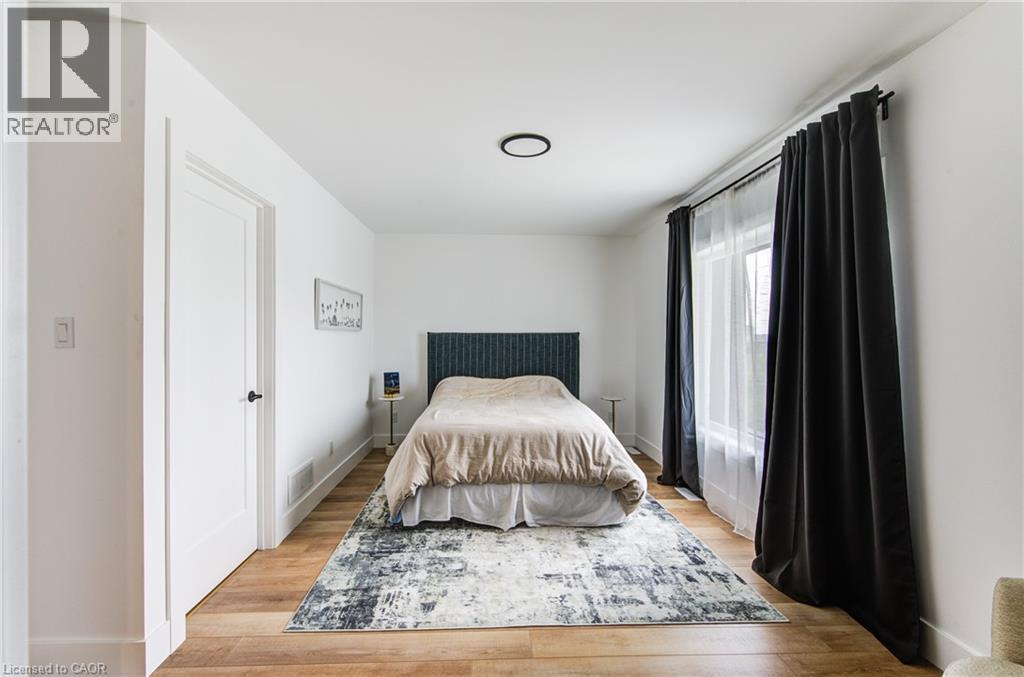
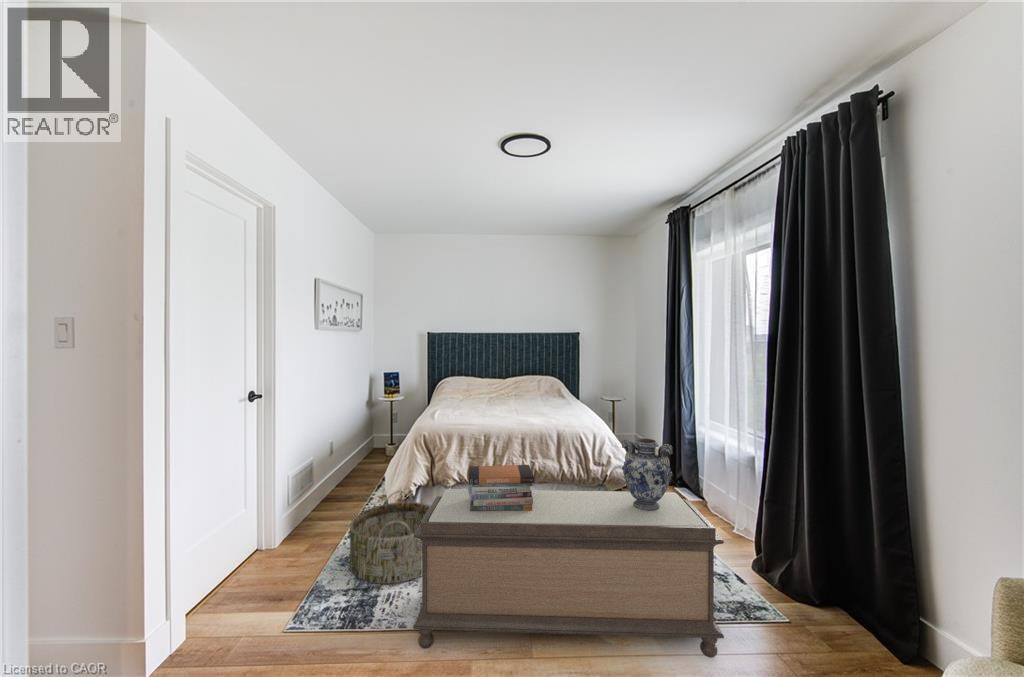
+ basket (397, 531)
+ book stack (500, 487)
+ bench (562, 563)
+ decorative vase (646, 472)
